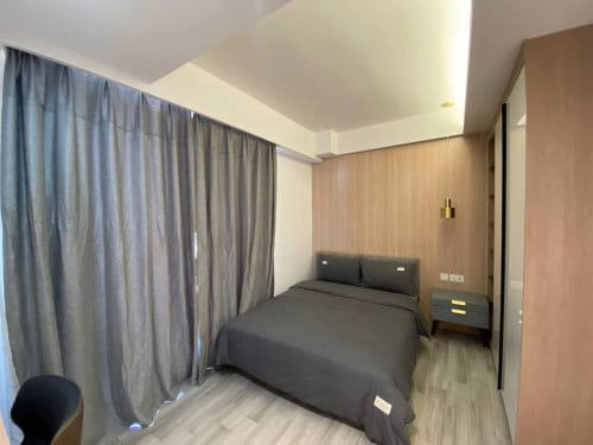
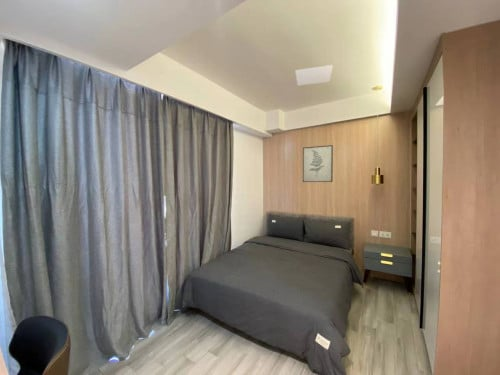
+ ceiling light (313, 74)
+ wall art (317, 164)
